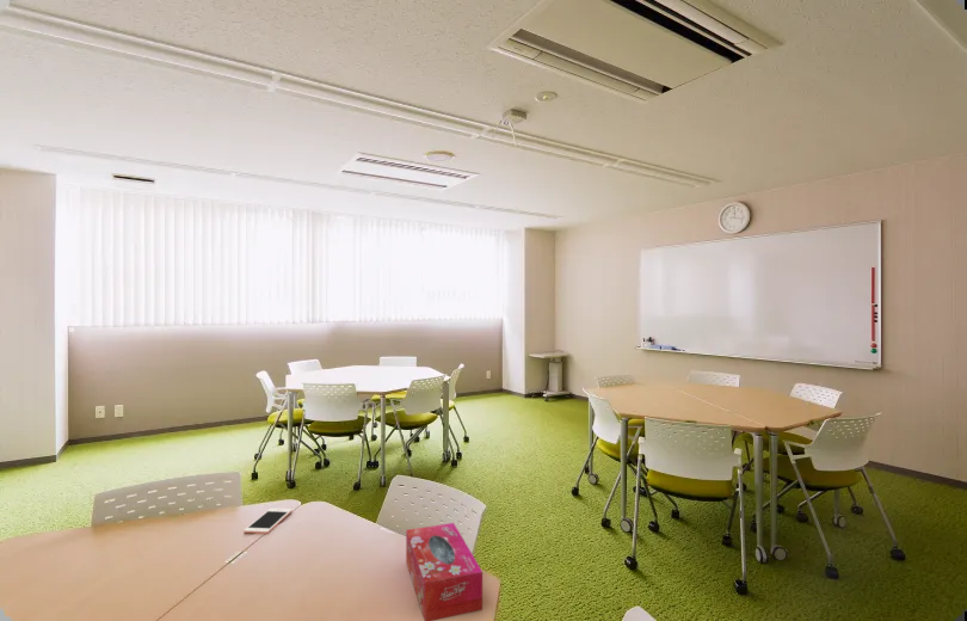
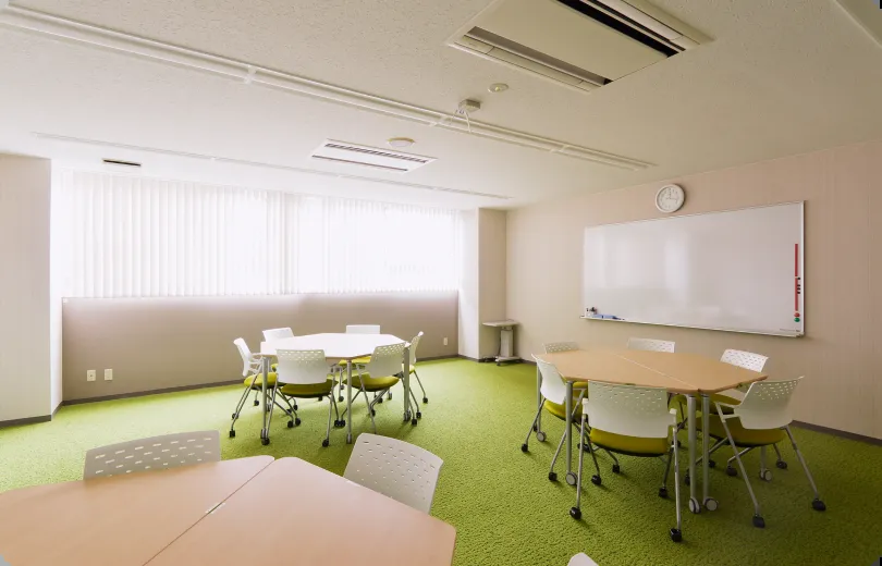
- cell phone (269, 519)
- tissue box (441, 566)
